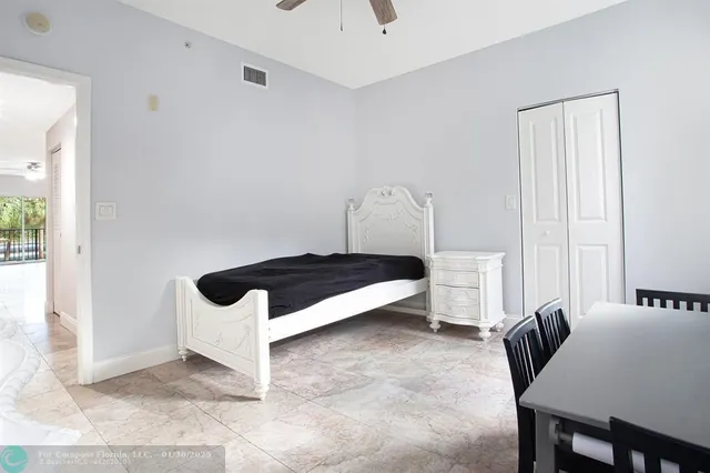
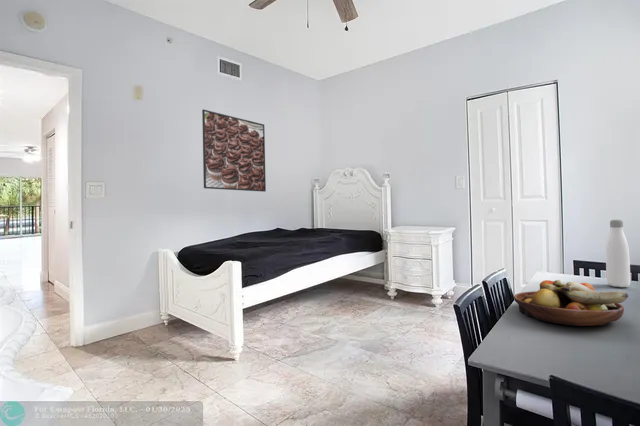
+ fruit bowl (565, 296)
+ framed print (236, 153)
+ water bottle (617, 252)
